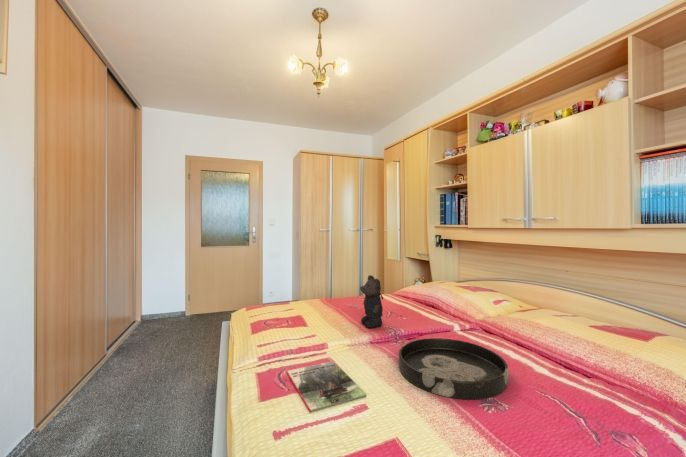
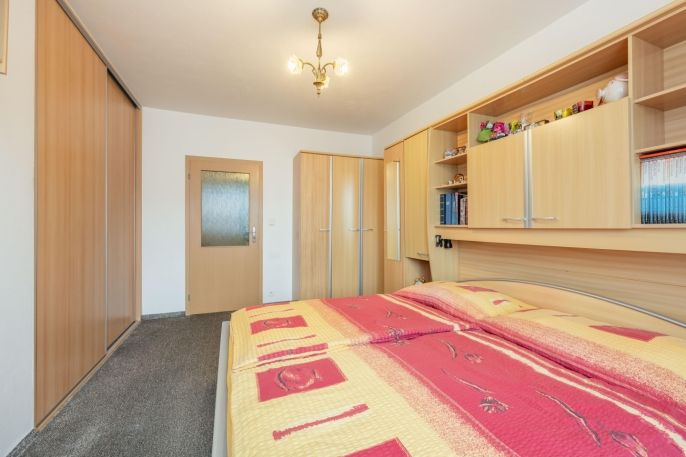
- magazine (323, 382)
- tray (450, 363)
- bear (371, 298)
